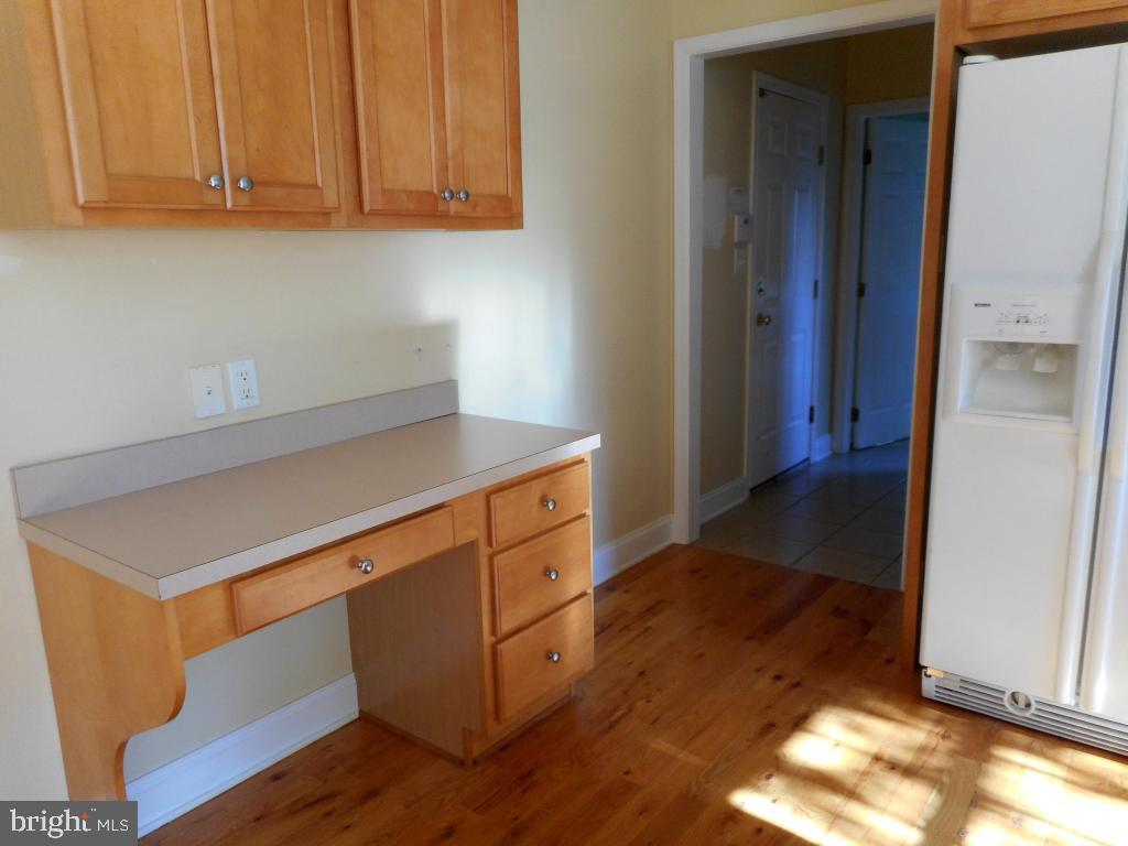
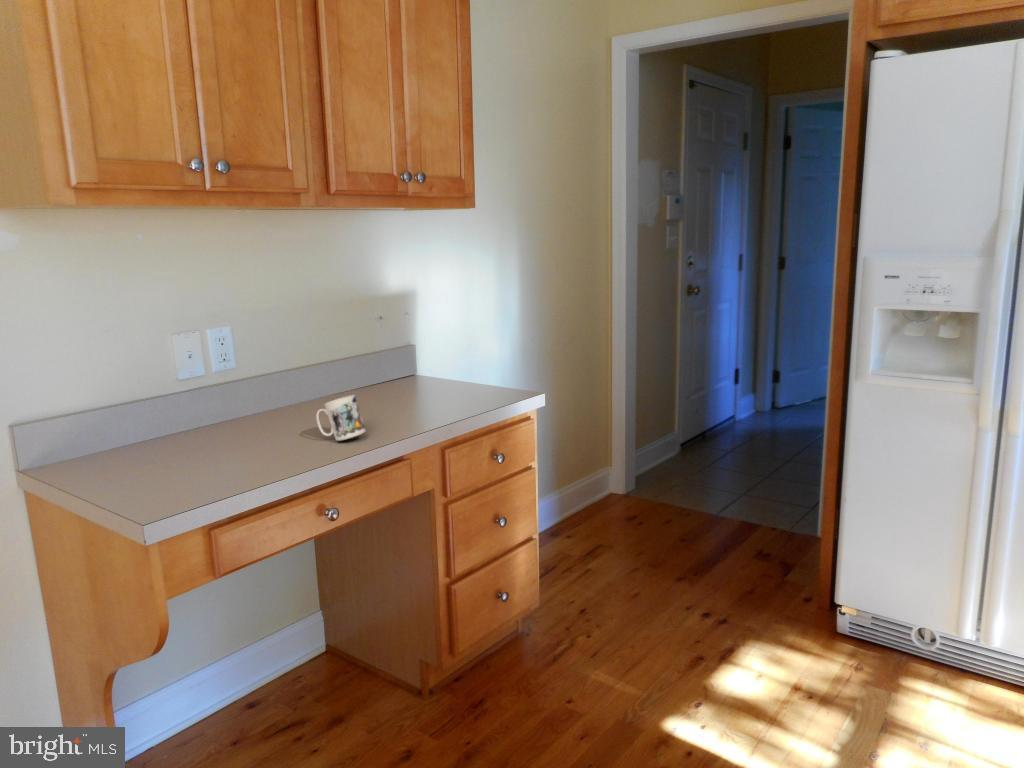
+ mug (340, 418)
